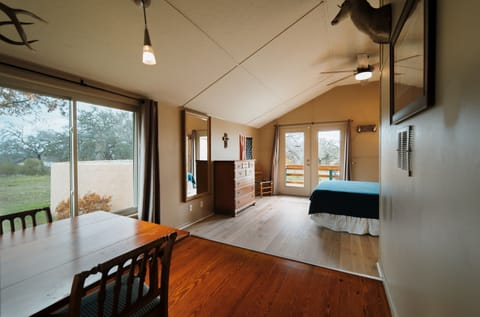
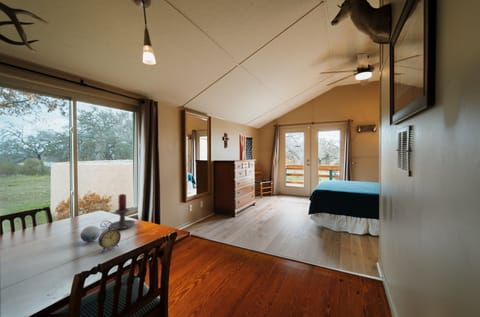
+ decorative orb (90, 233)
+ alarm clock (109, 235)
+ candle holder (118, 210)
